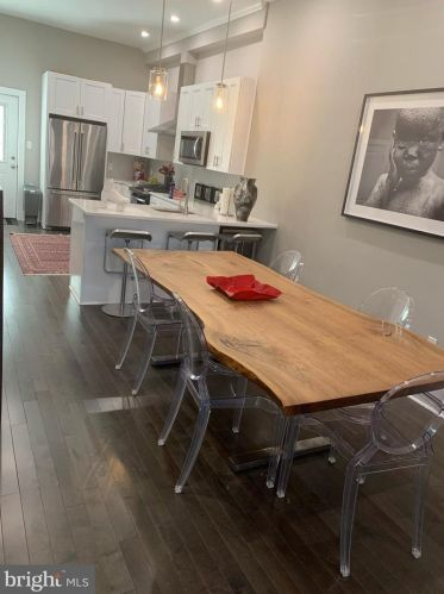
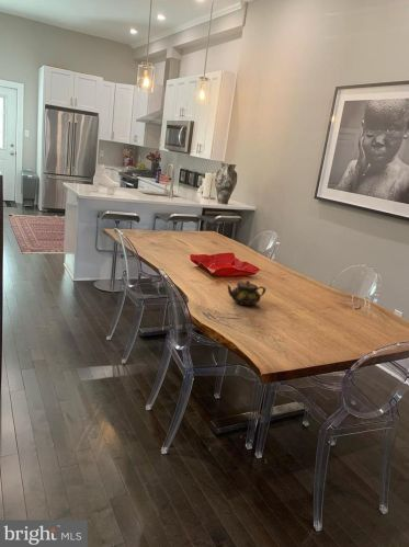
+ teapot (246, 290)
